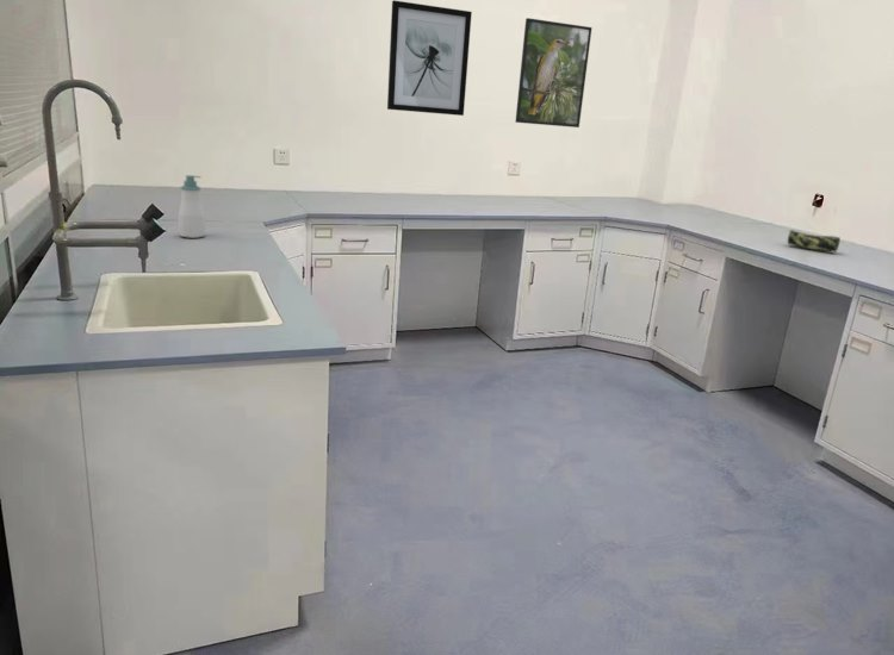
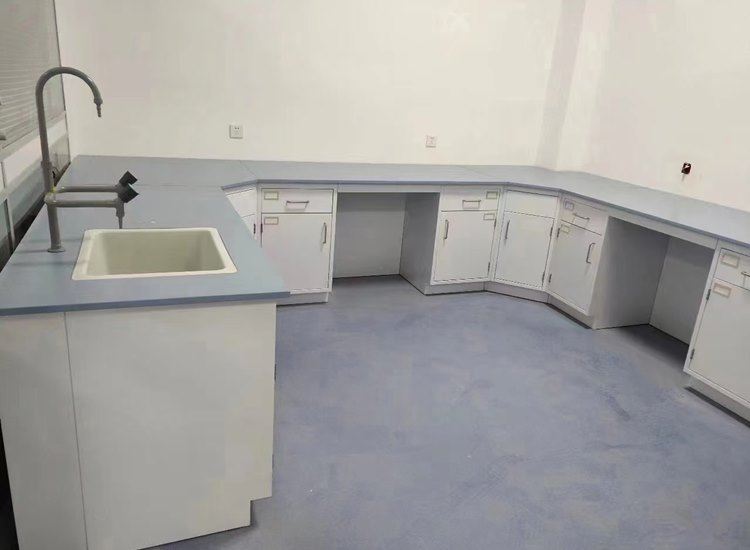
- wall art (429, 60)
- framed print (553, 75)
- soap bottle (191, 206)
- pencil case (812, 241)
